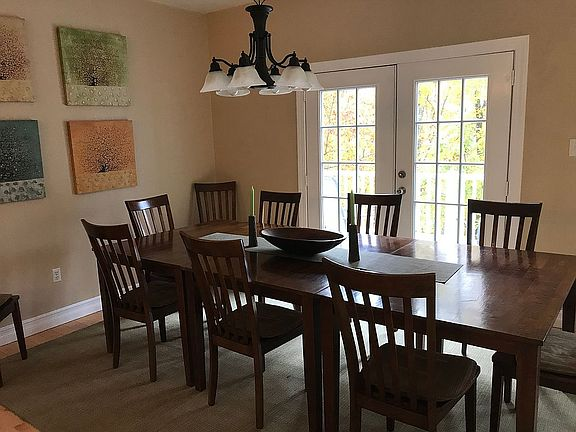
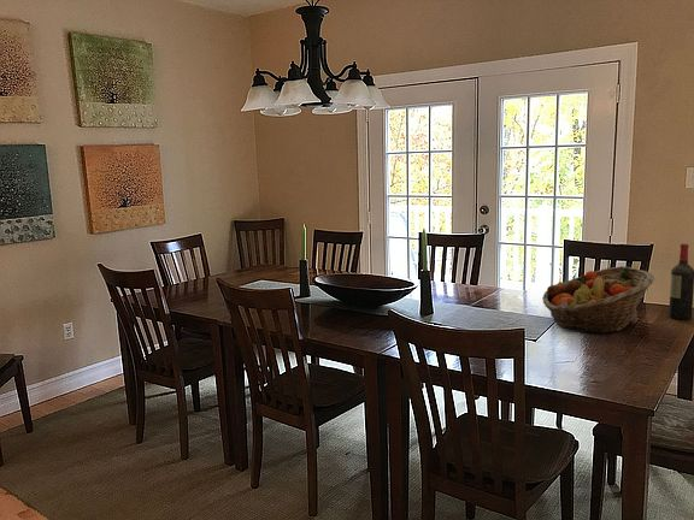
+ wine bottle (682, 280)
+ fruit basket (595, 296)
